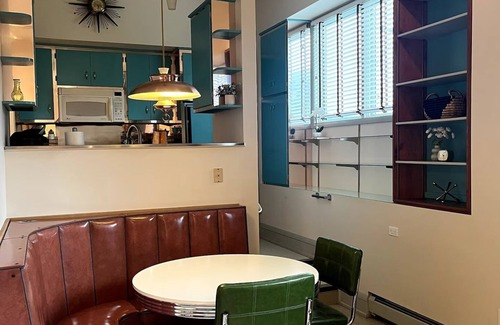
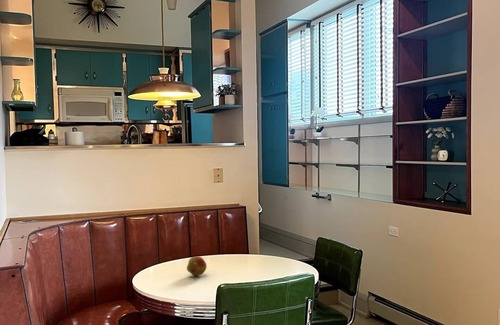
+ fruit (196, 266)
